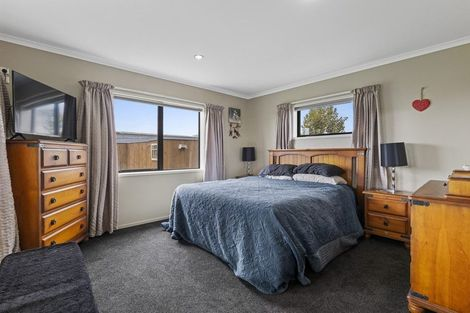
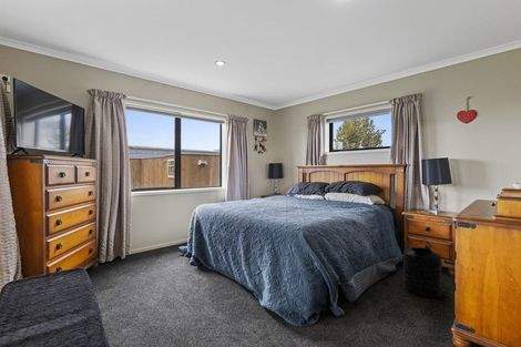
+ trash can (421, 263)
